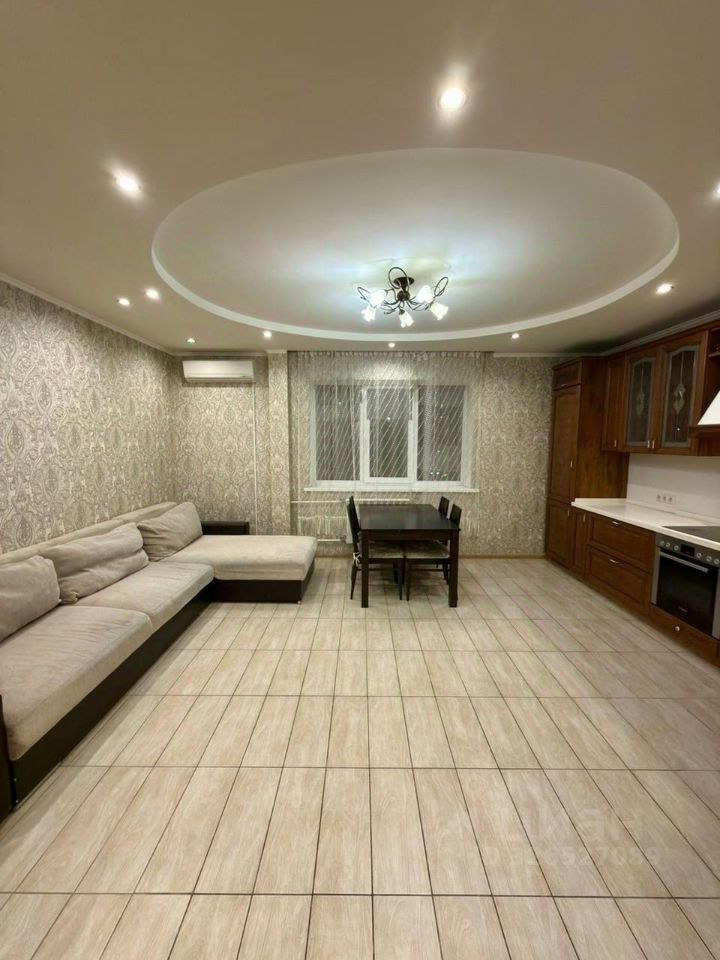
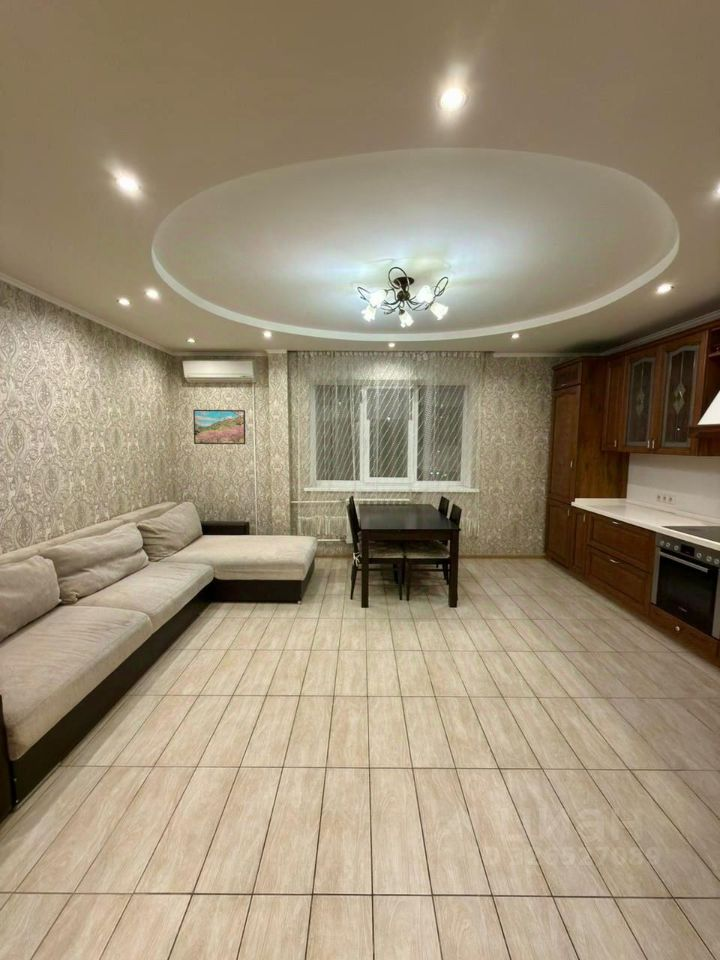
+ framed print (219, 427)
